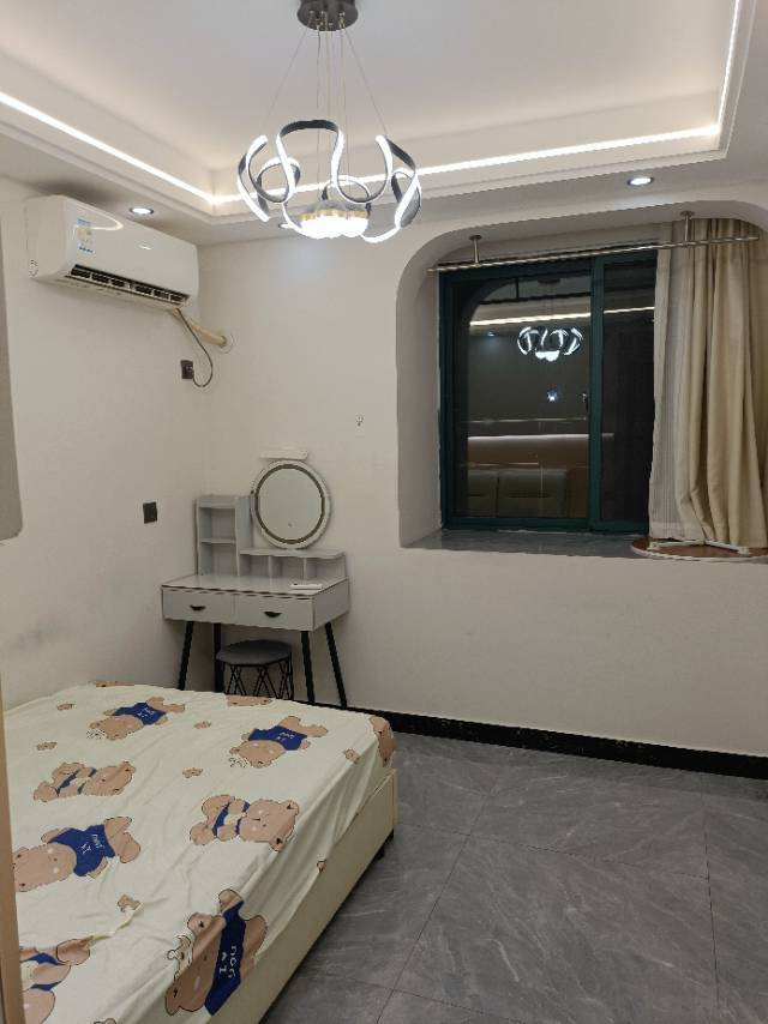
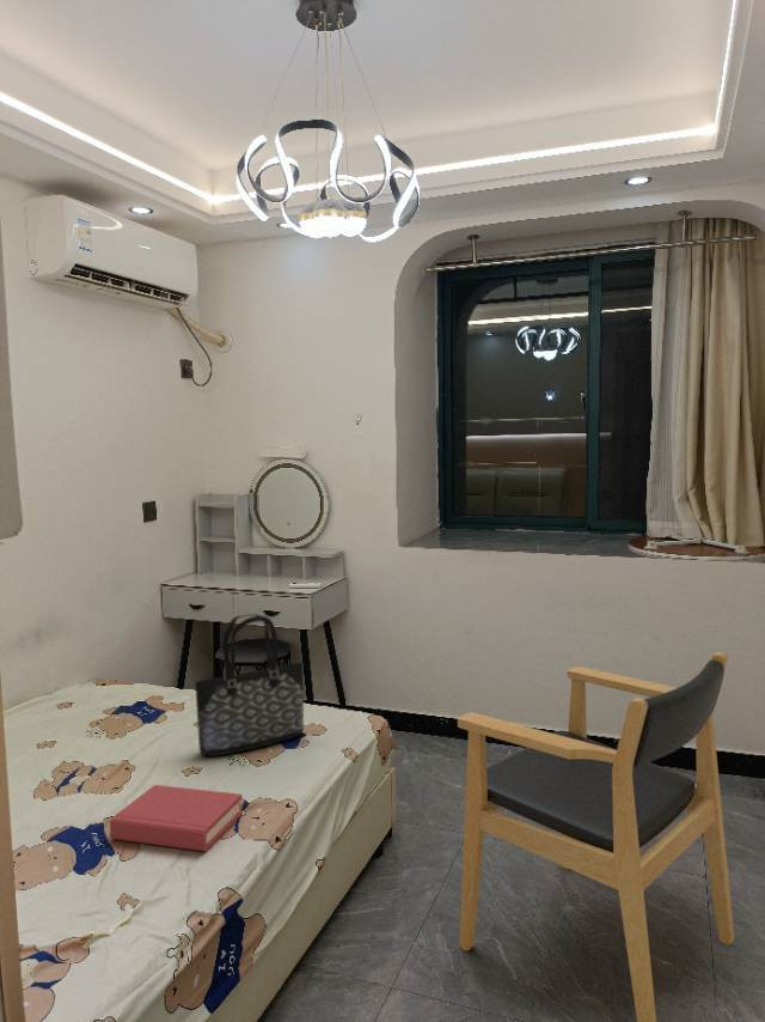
+ hardback book (178, 816)
+ tote bag (251, 679)
+ armchair (598, 802)
